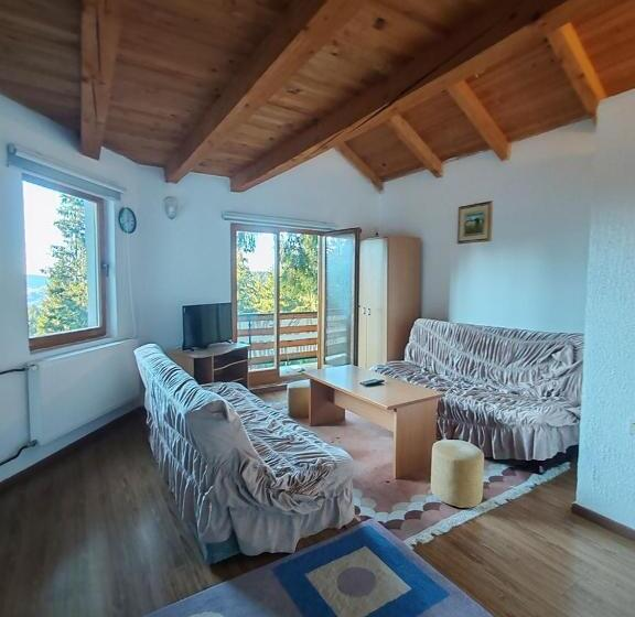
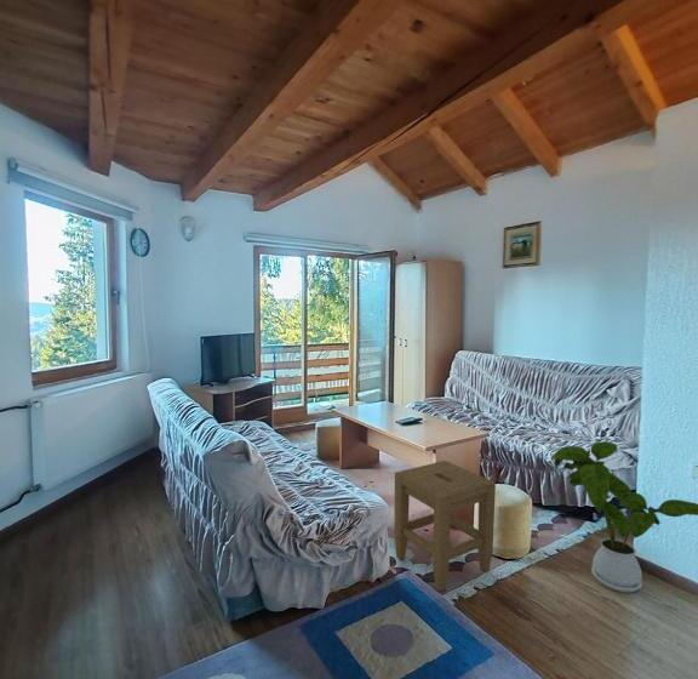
+ house plant (612, 518)
+ stool (442, 520)
